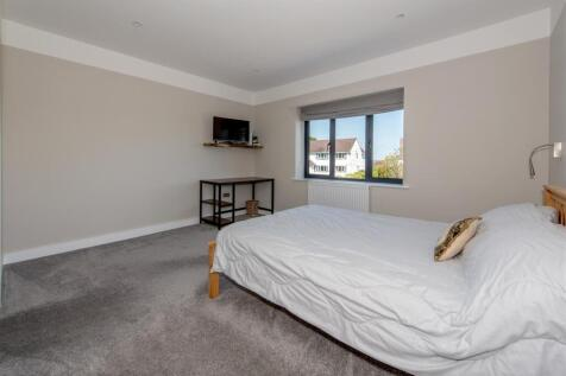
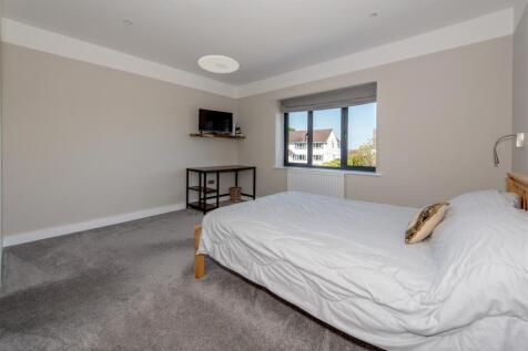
+ ceiling light (219, 62)
